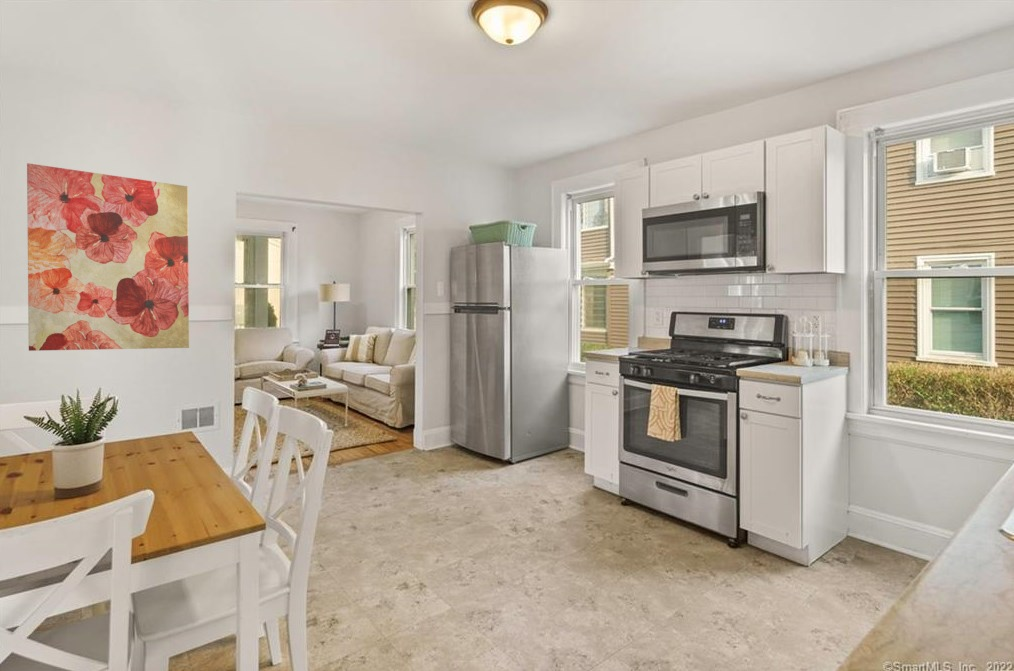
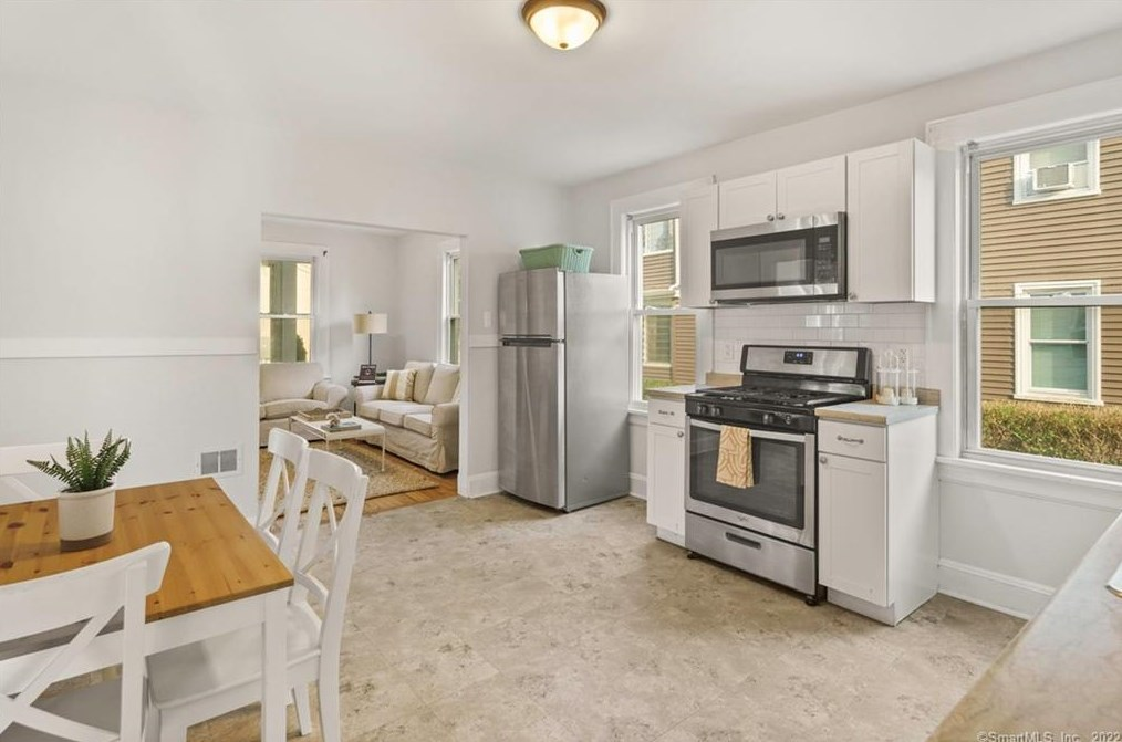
- wall art (114, 262)
